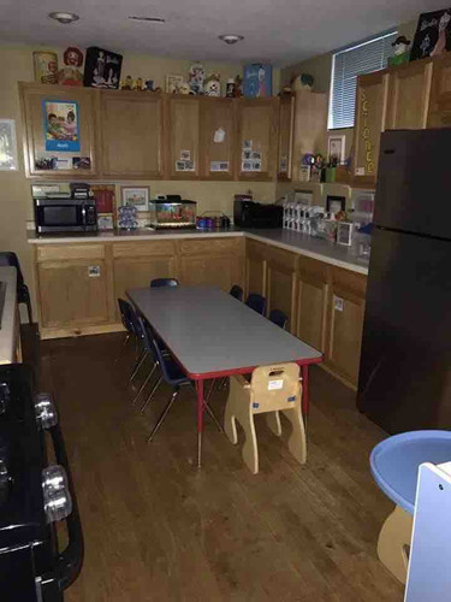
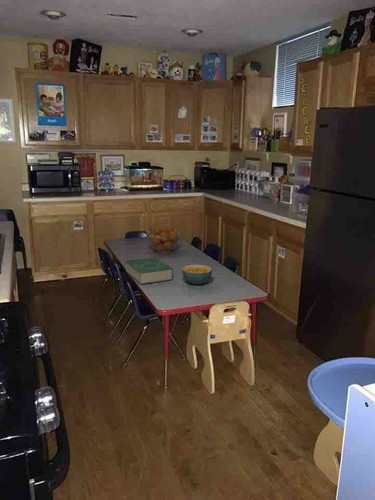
+ book (148, 269)
+ fruit basket (163, 238)
+ cereal bowl (196, 276)
